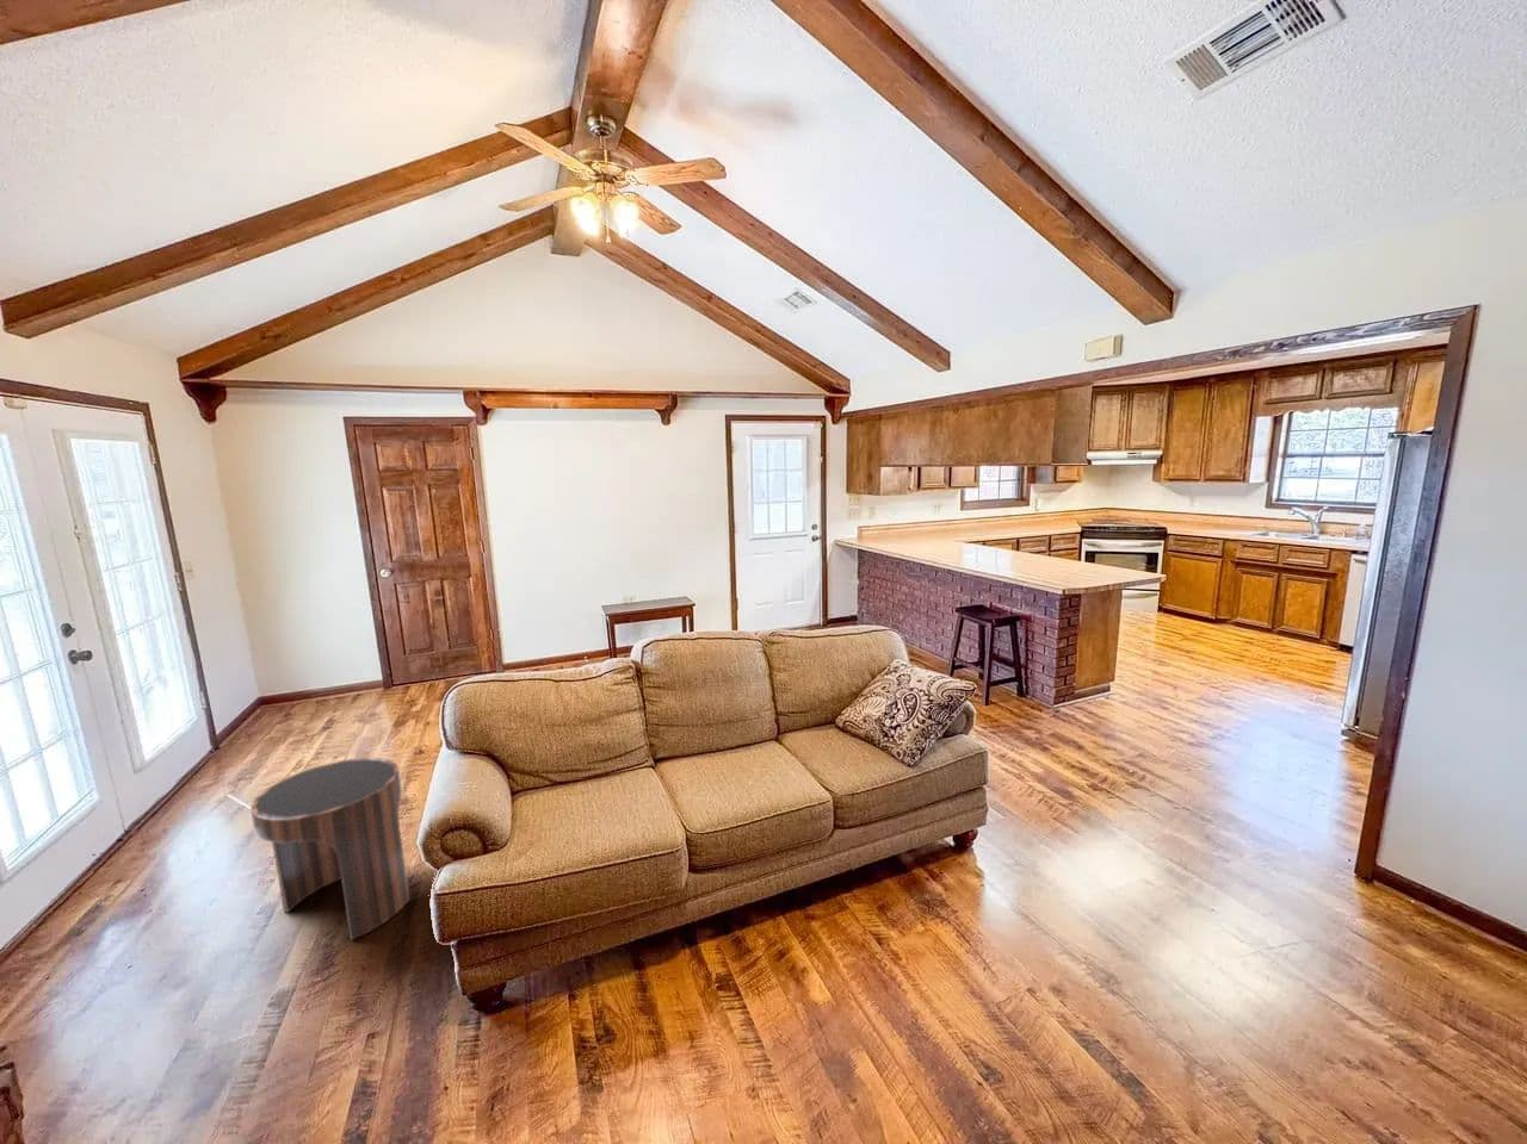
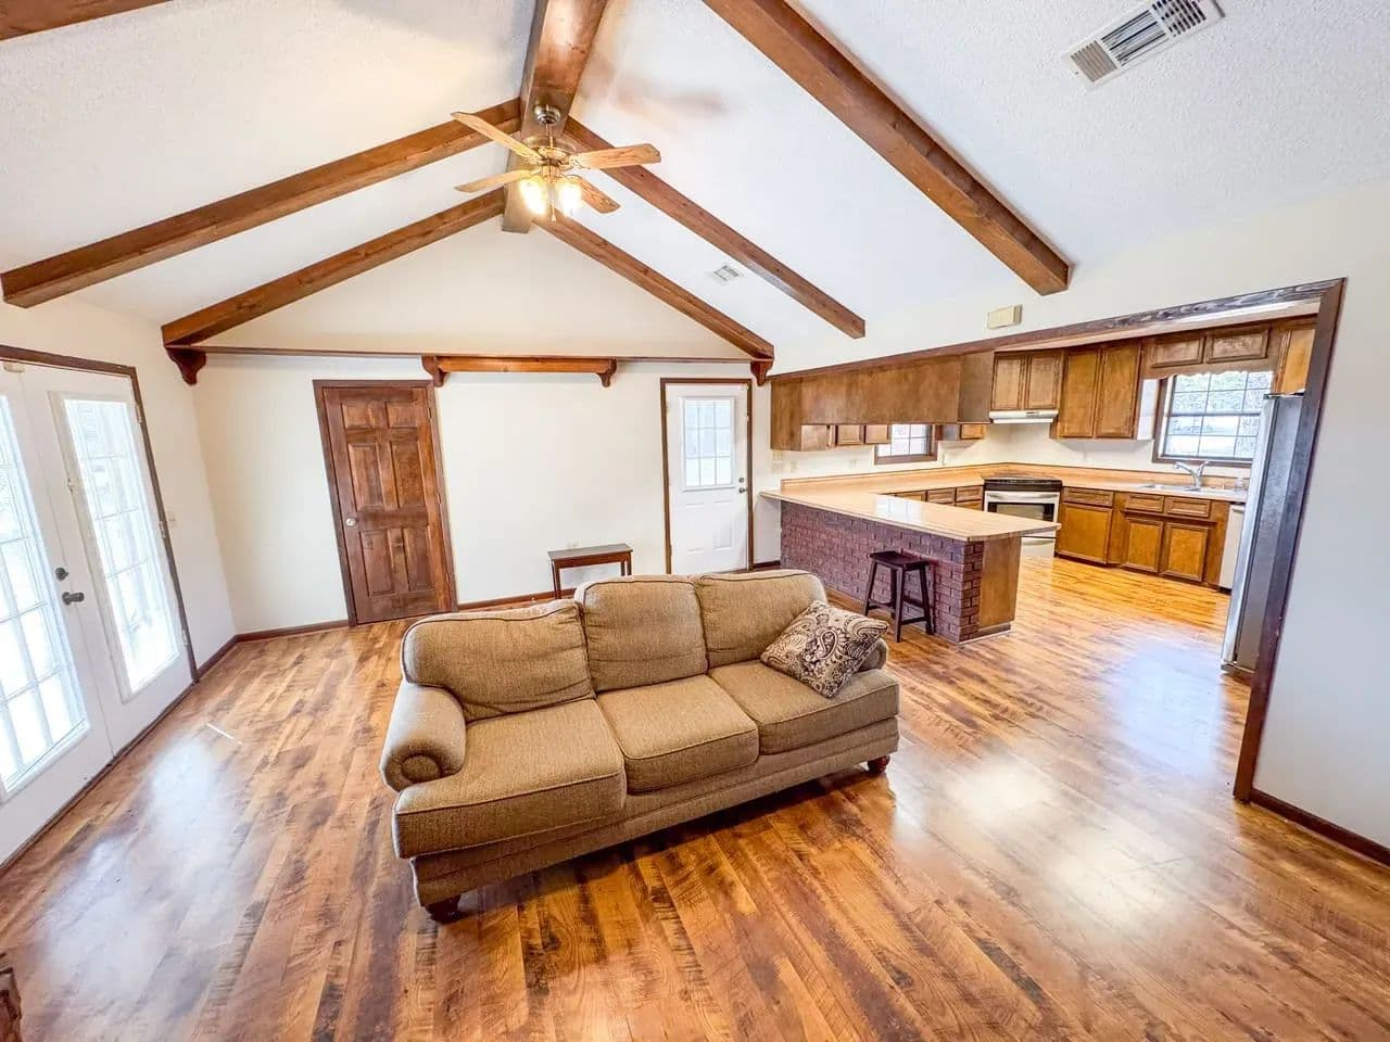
- side table (338, 846)
